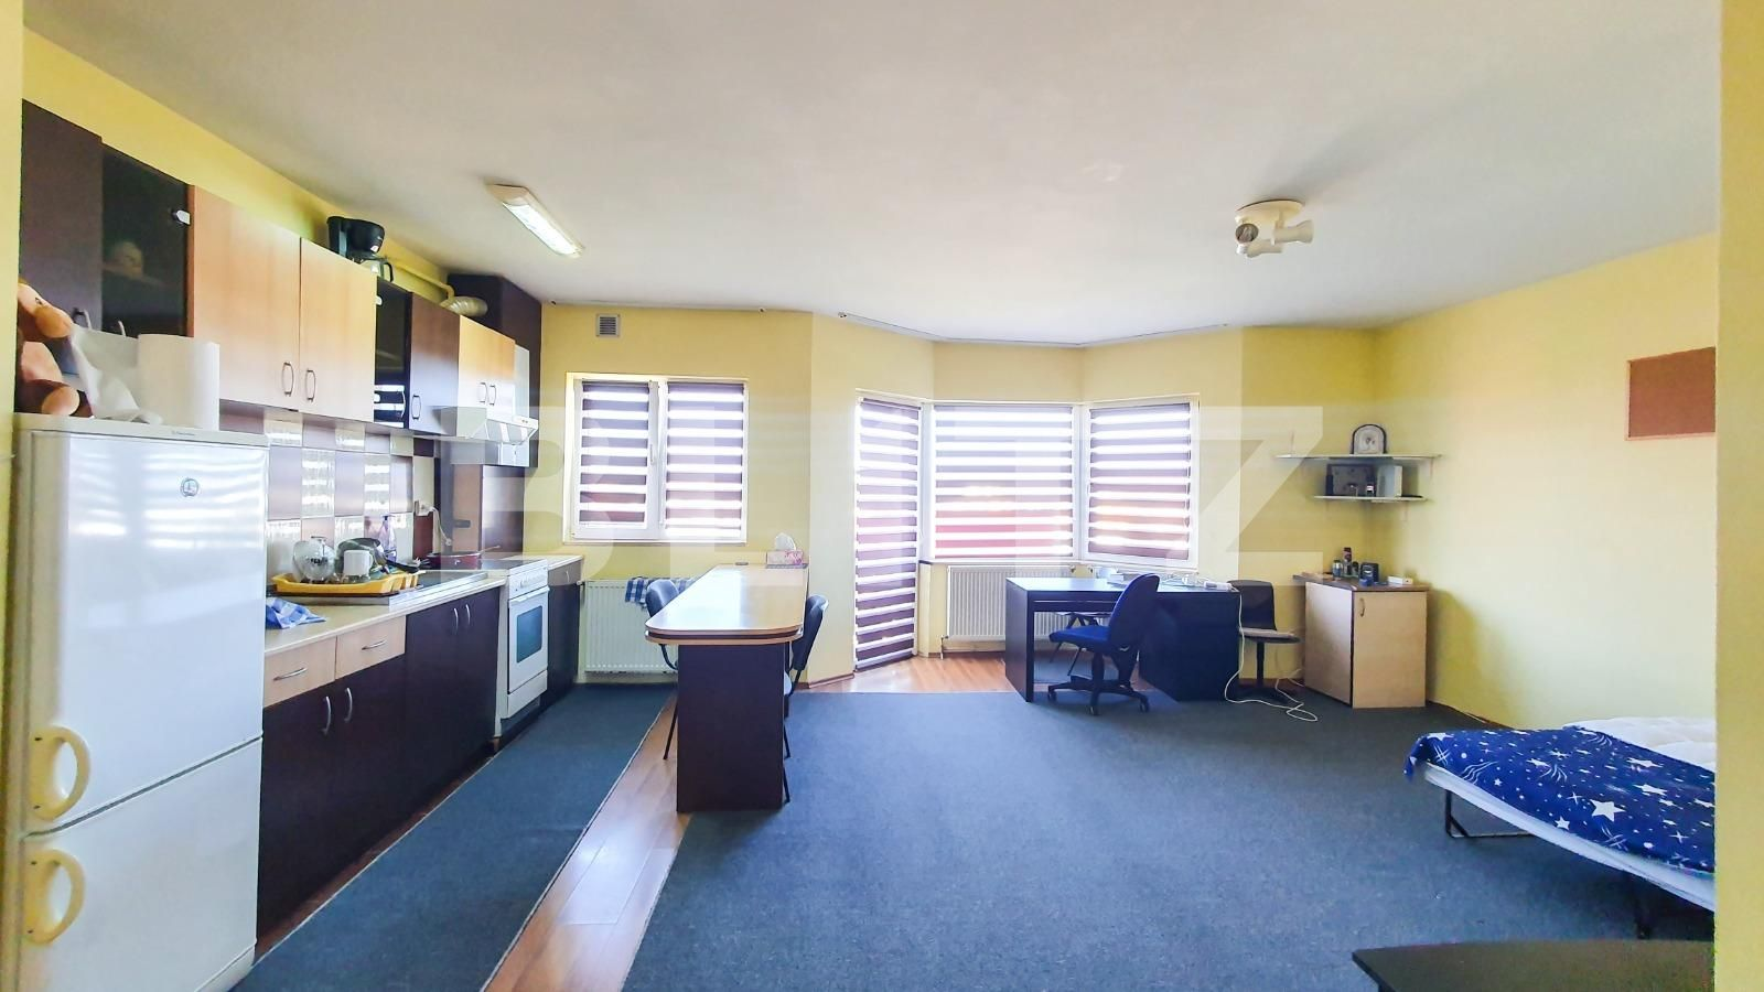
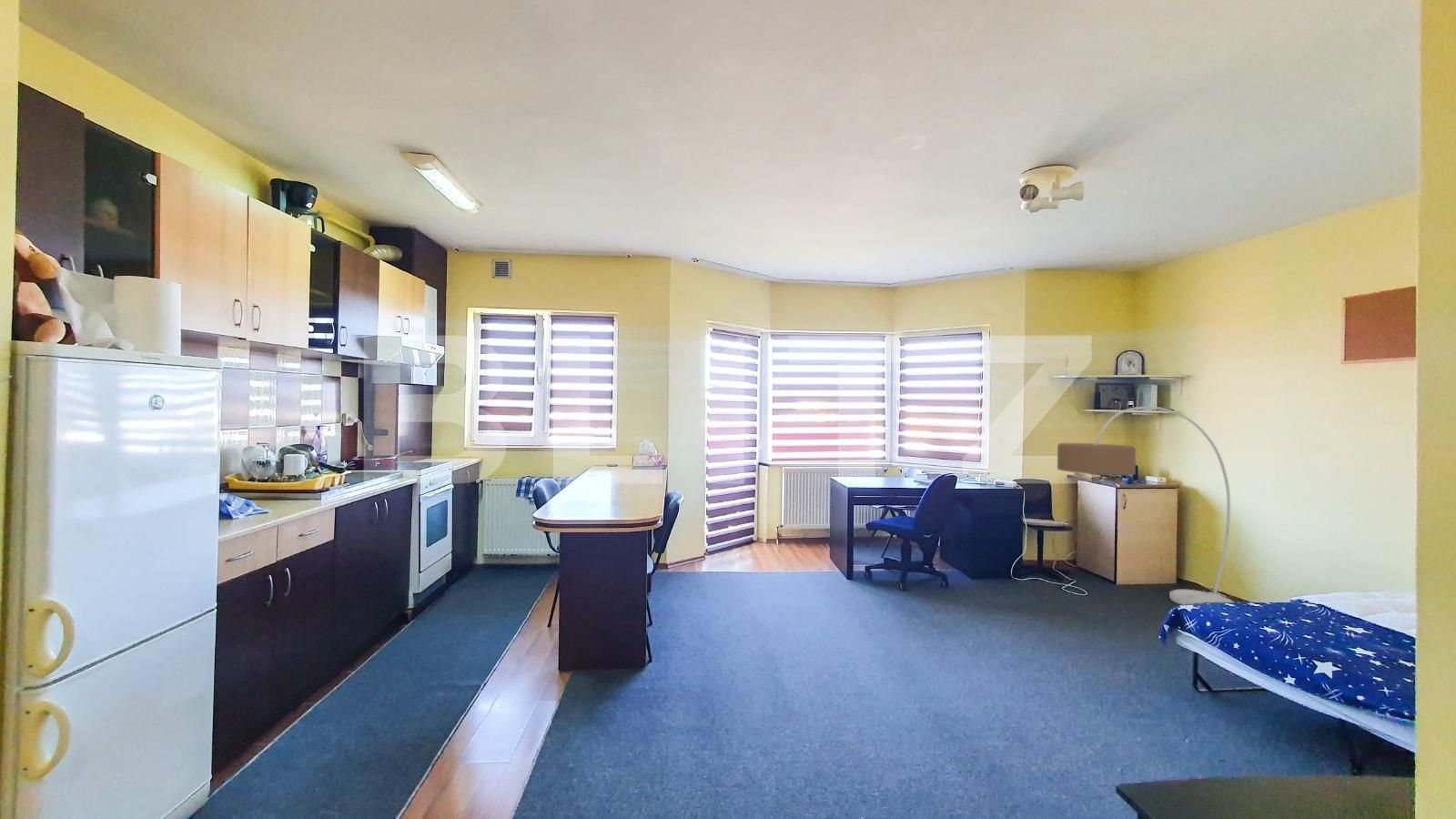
+ floor lamp (1134, 474)
